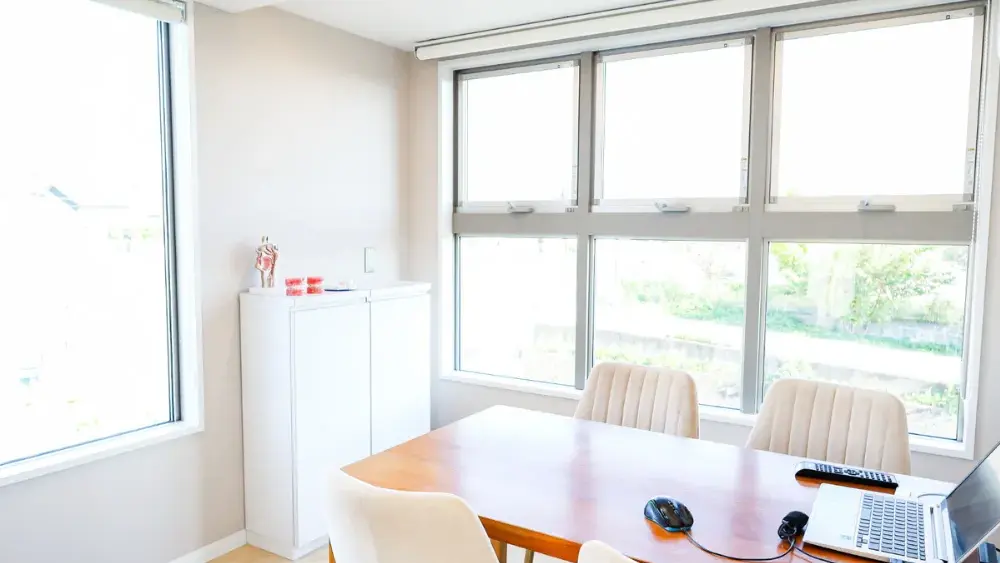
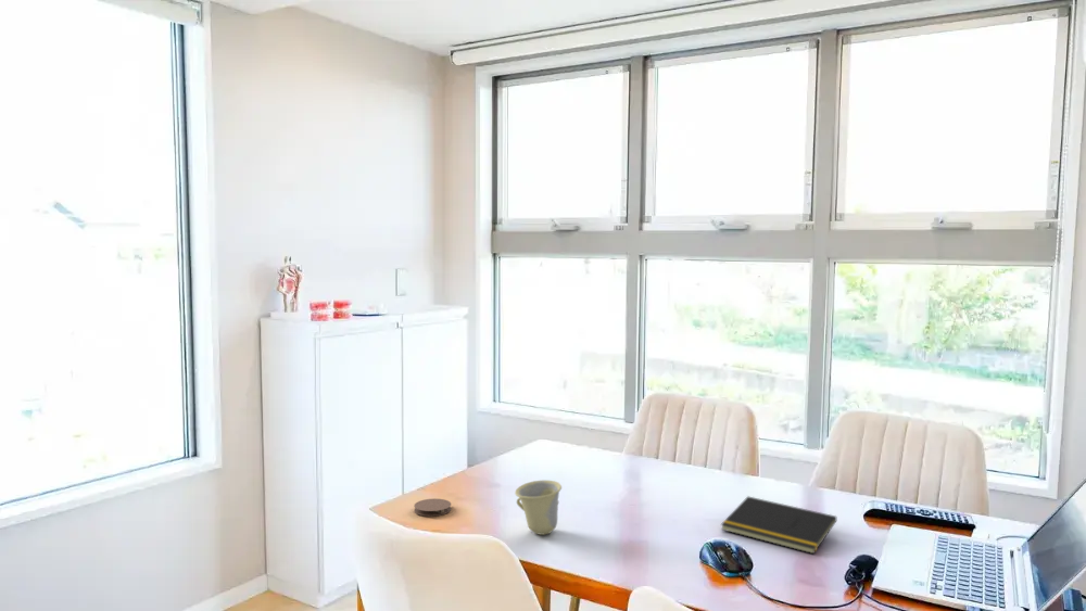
+ coaster (432, 507)
+ notepad (778, 522)
+ cup (538, 508)
